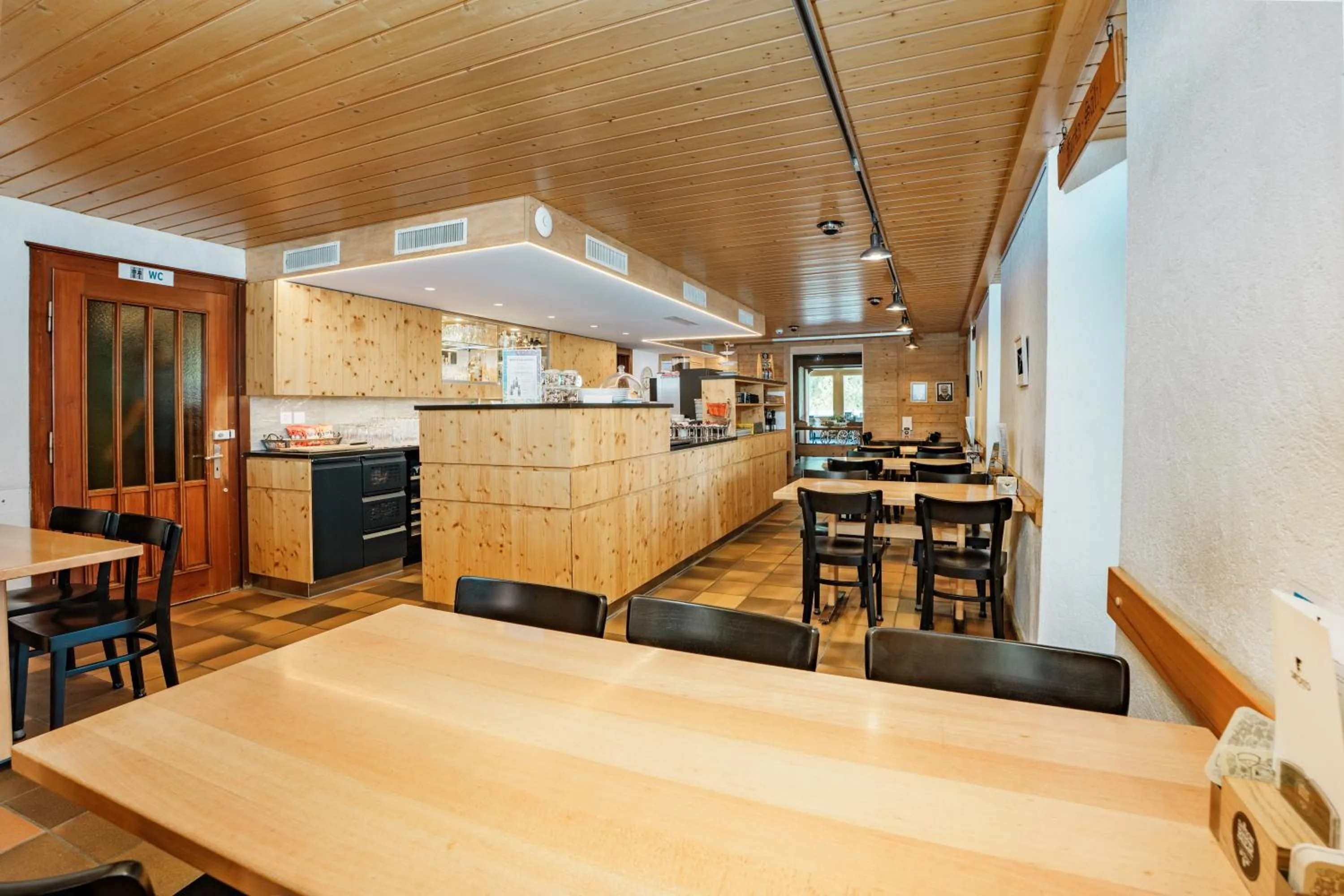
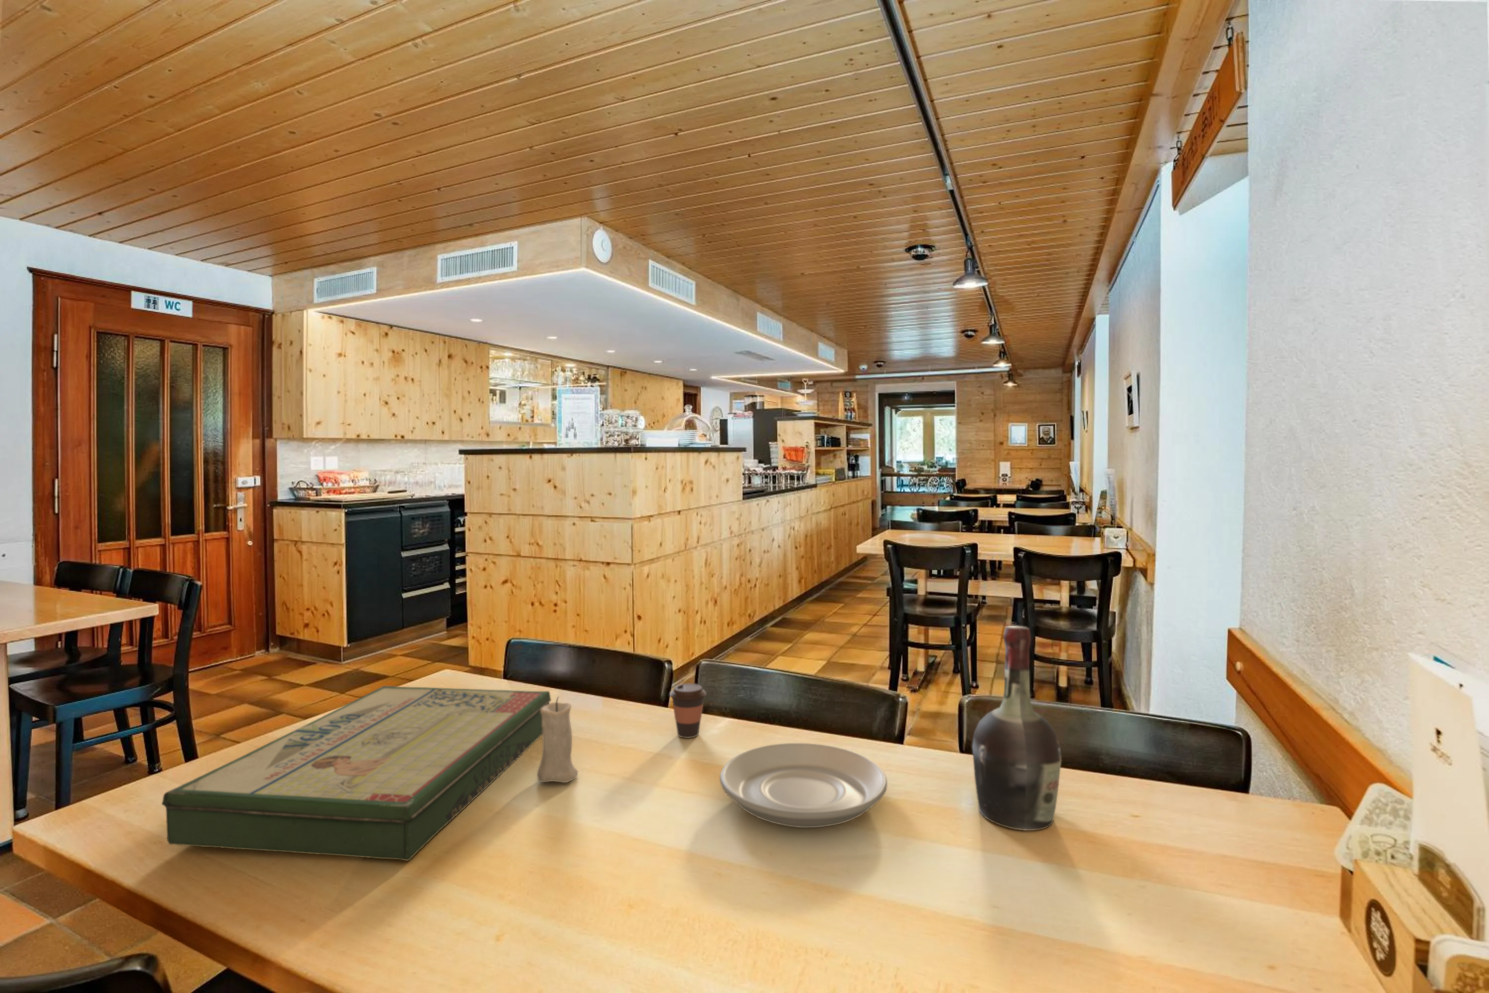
+ board game (393, 755)
+ plate (802, 787)
+ candle (557, 738)
+ coffee cup (688, 710)
+ cognac bottle (1016, 720)
